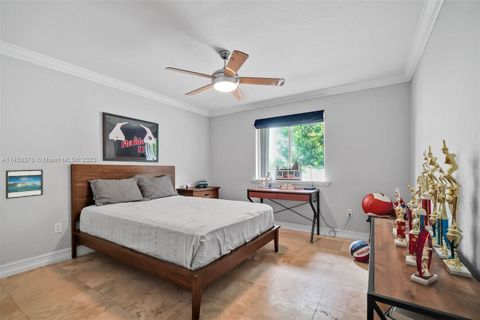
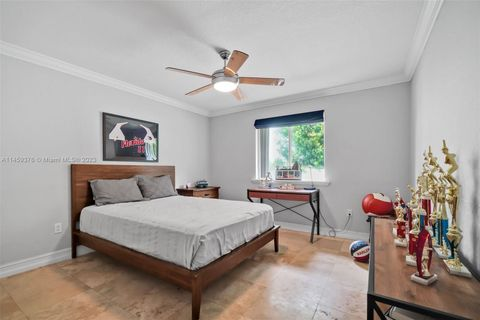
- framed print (25, 183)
